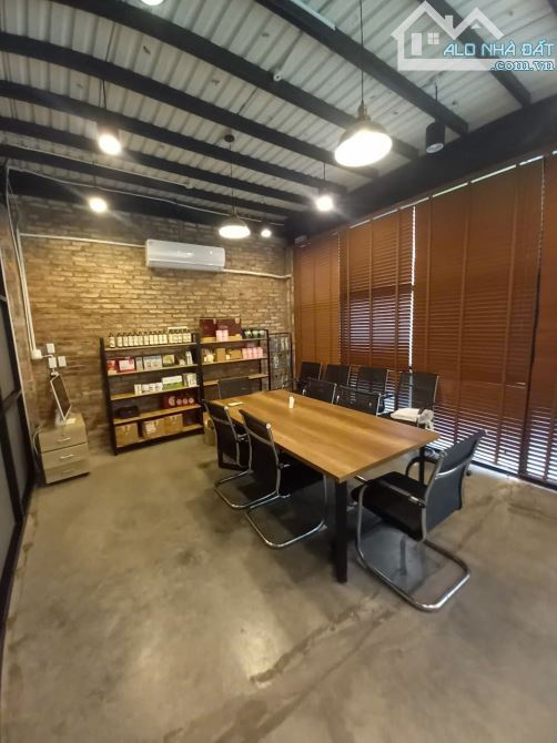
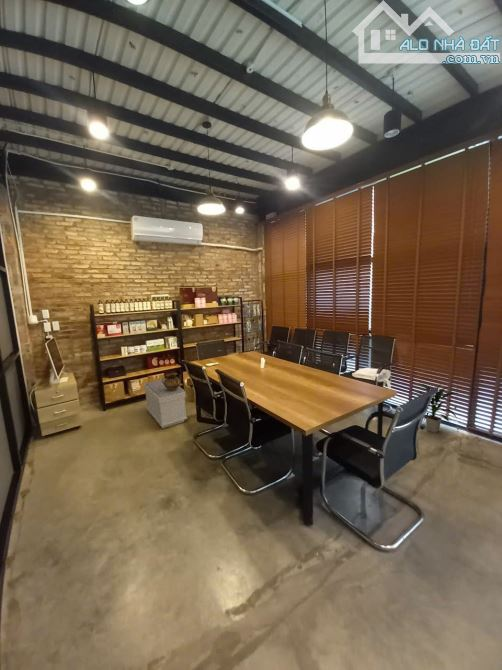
+ ceramic pot (172, 382)
+ bench (165, 401)
+ indoor plant (432, 406)
